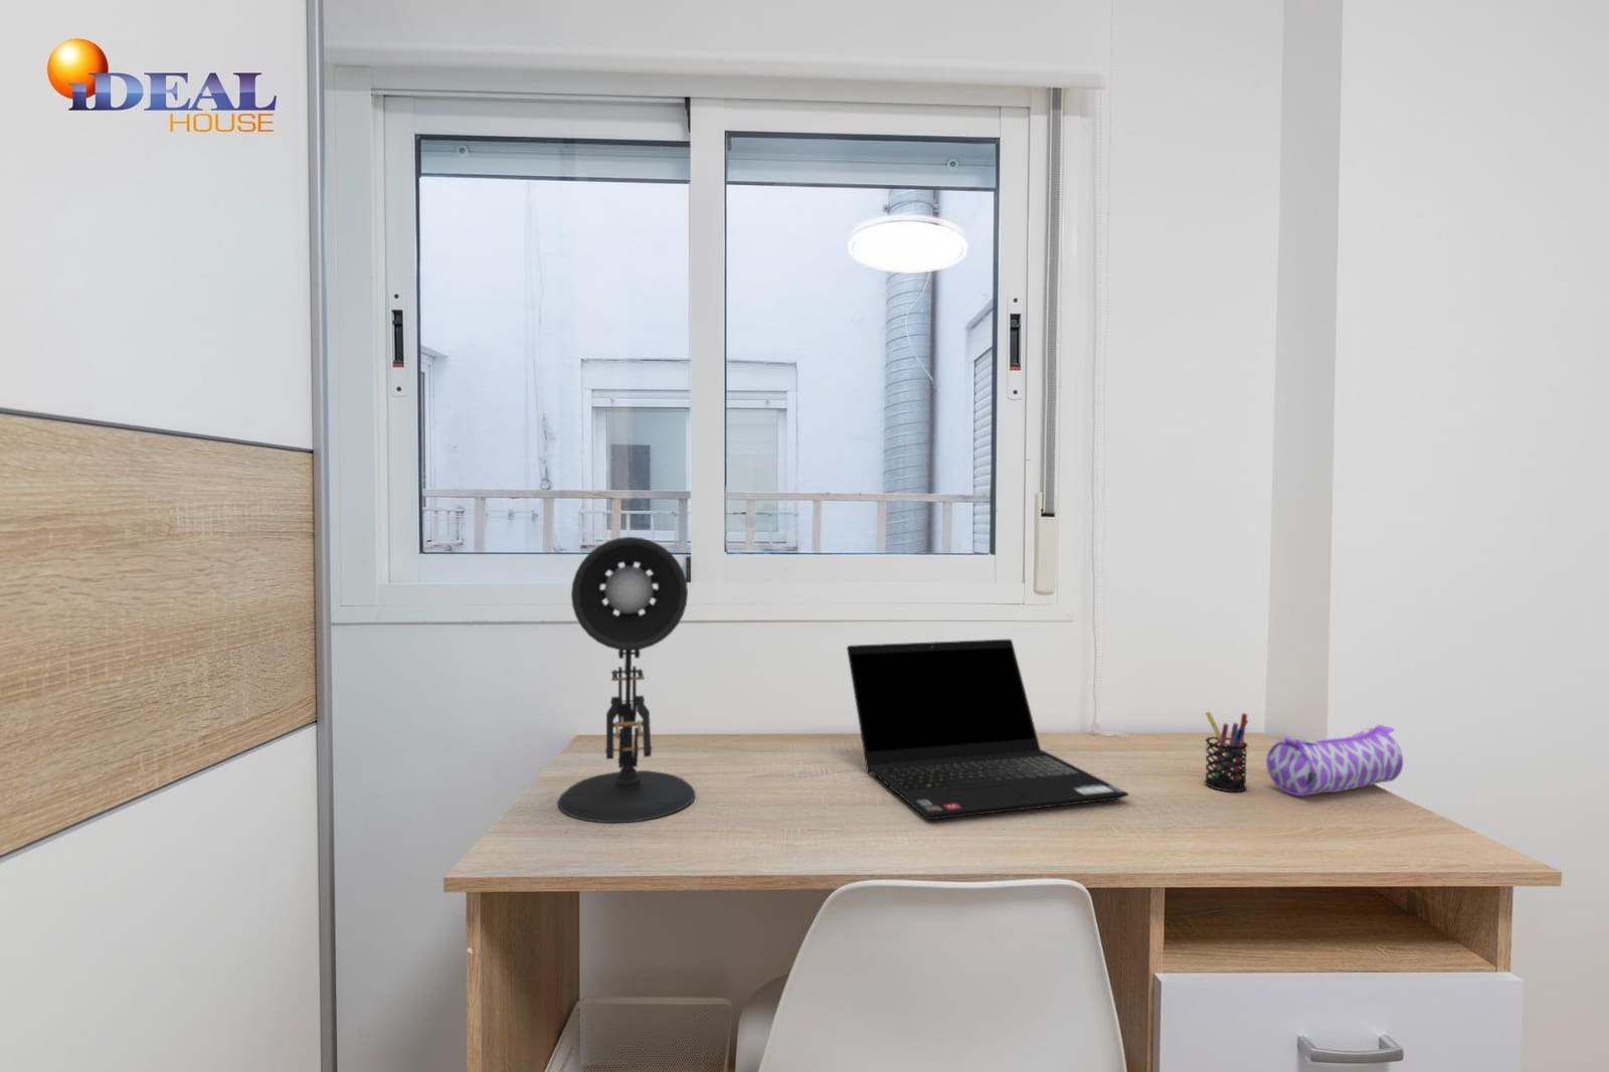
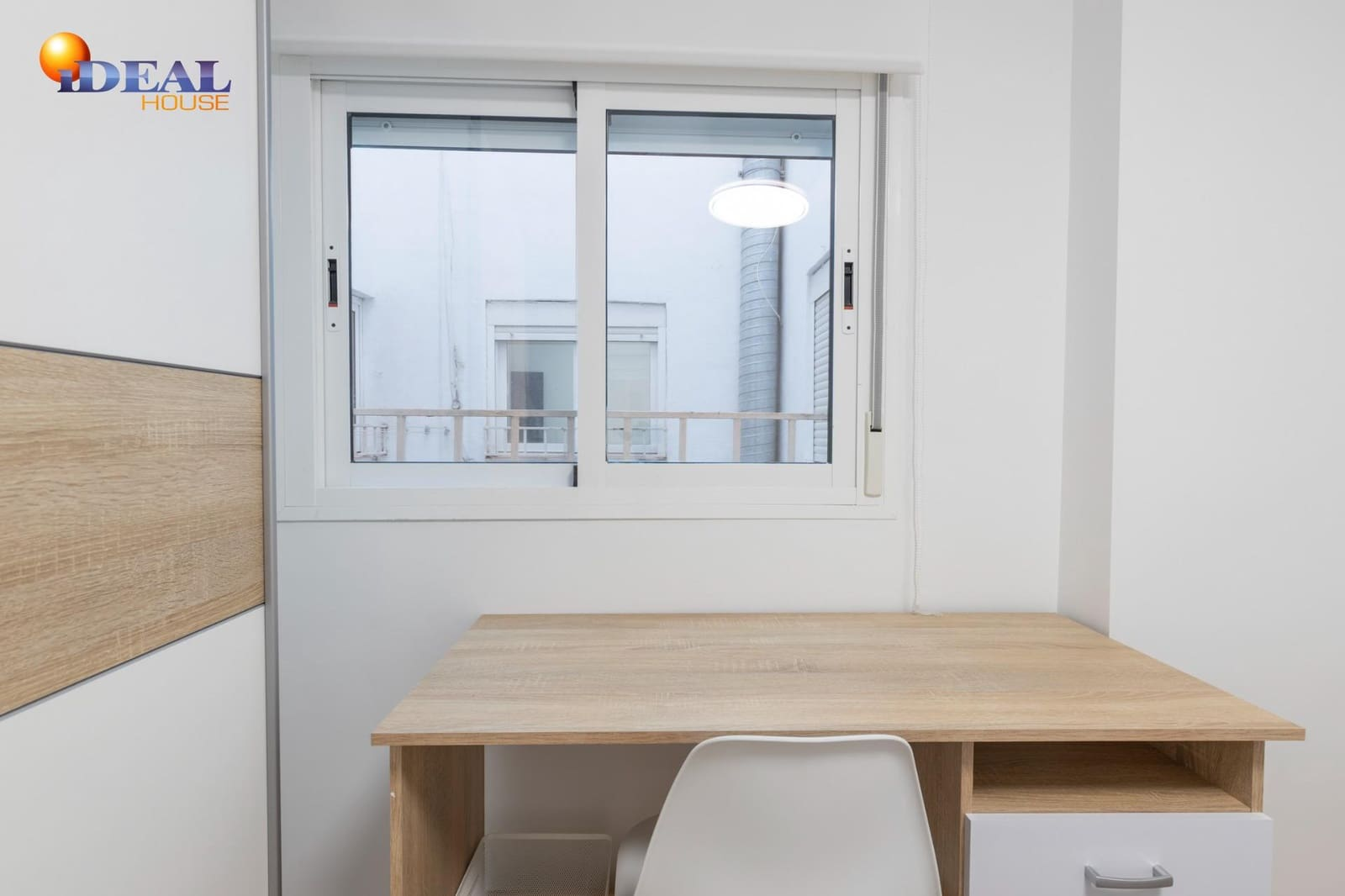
- laptop computer (975, 717)
- desk lamp (628, 668)
- pencil case (1334, 759)
- pen holder (1231, 748)
